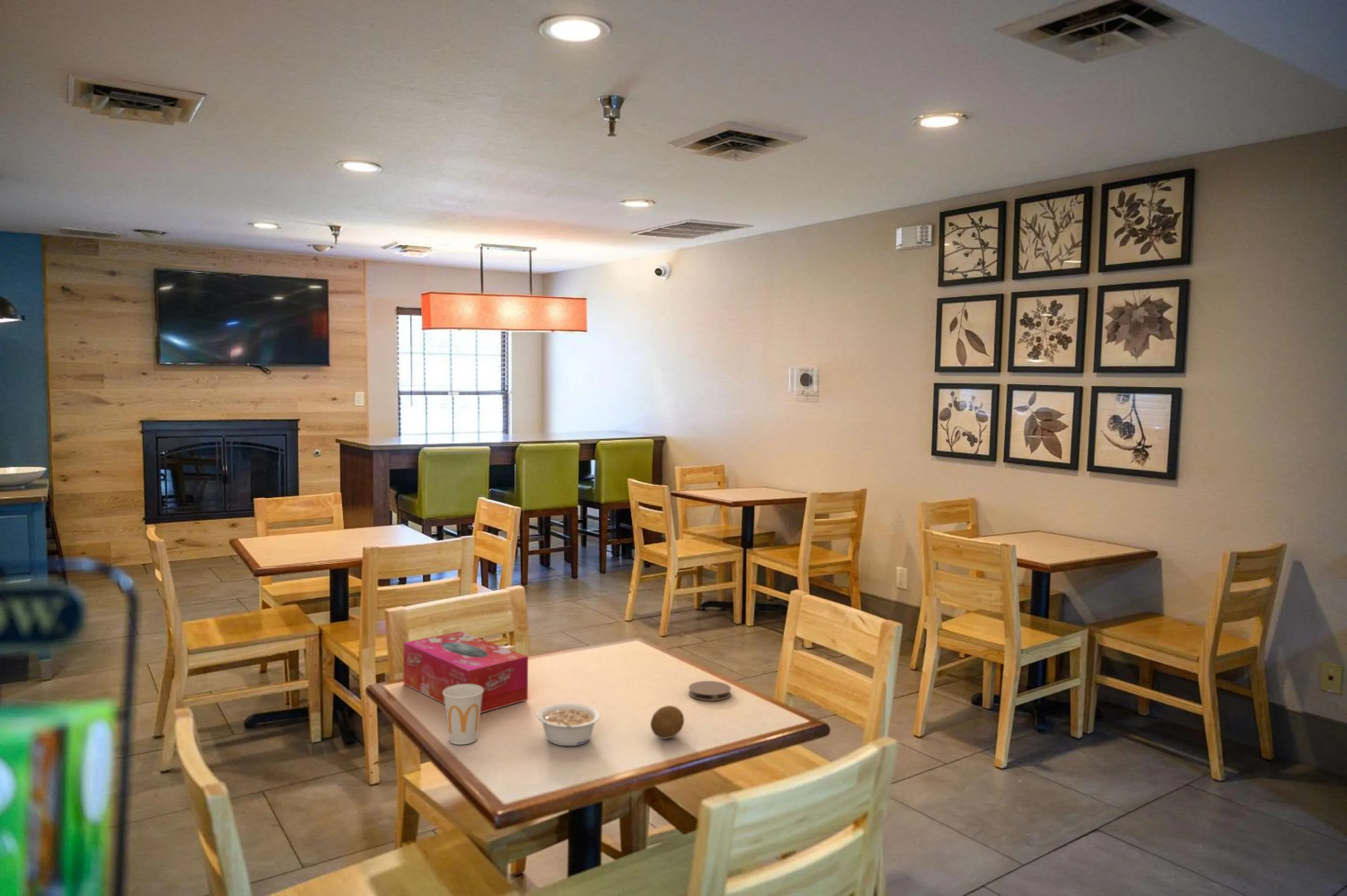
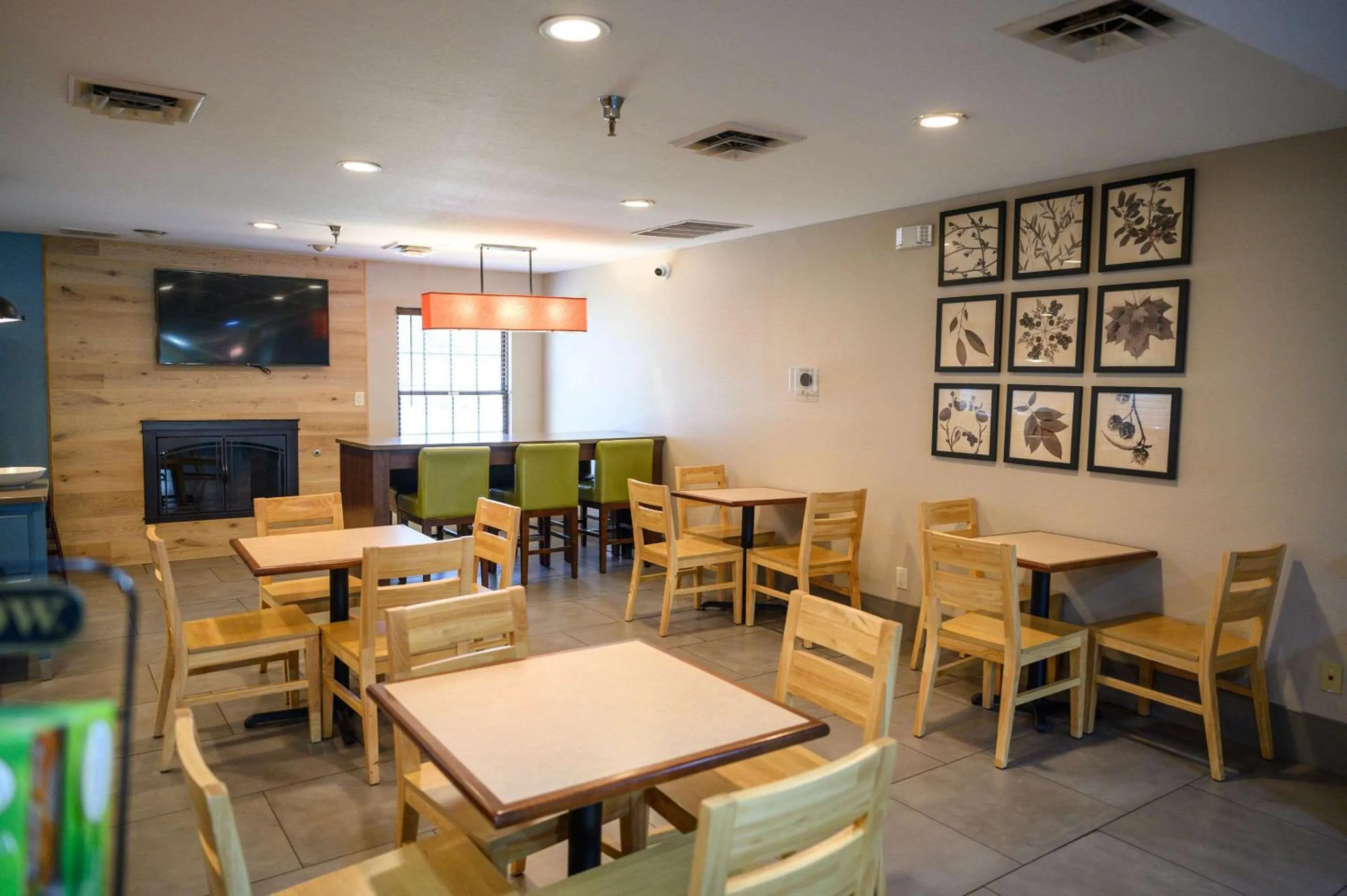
- coaster (710, 690)
- legume (570, 724)
- cup (463, 715)
- fruit (667, 722)
- tissue box (464, 670)
